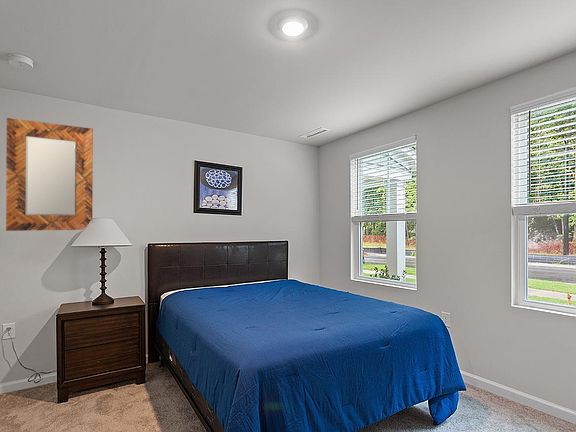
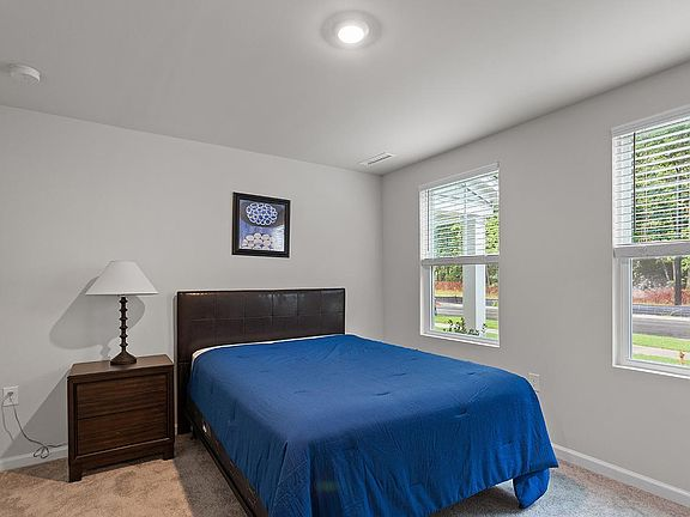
- home mirror (51, 177)
